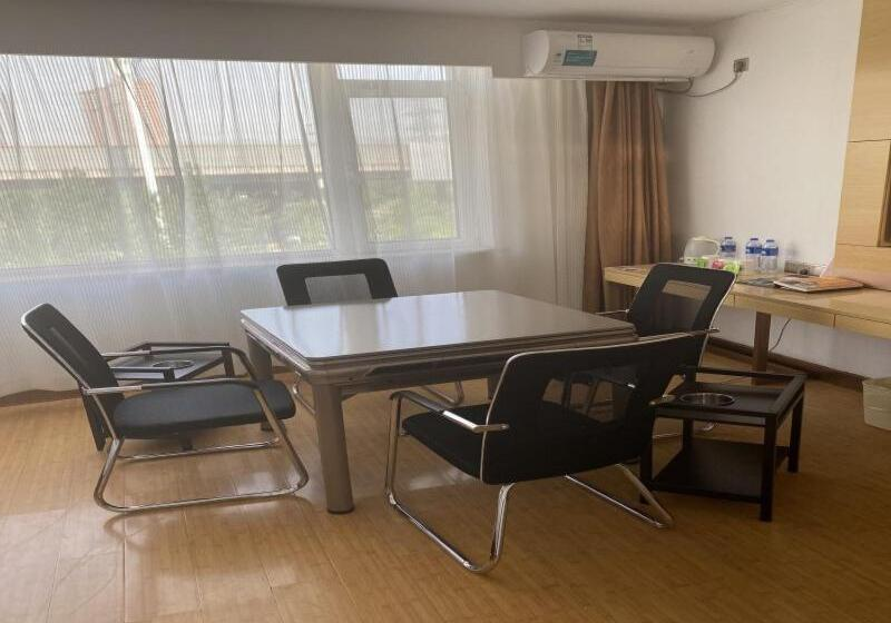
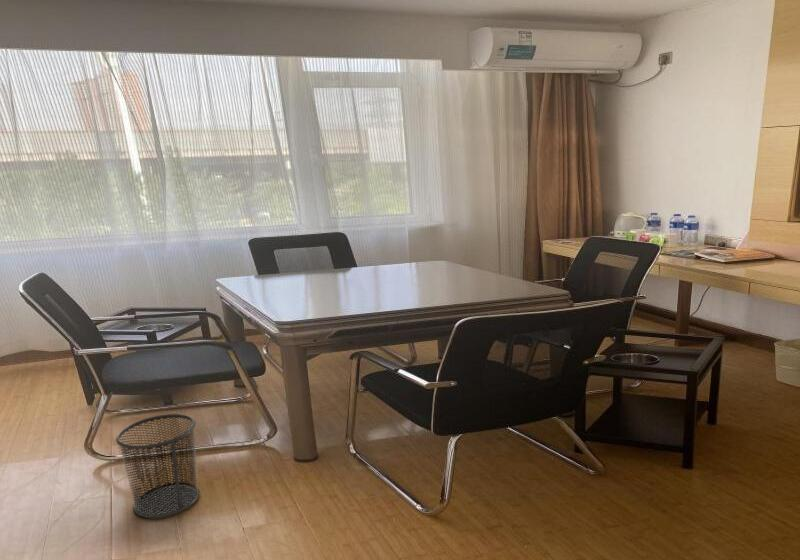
+ waste bin (161, 465)
